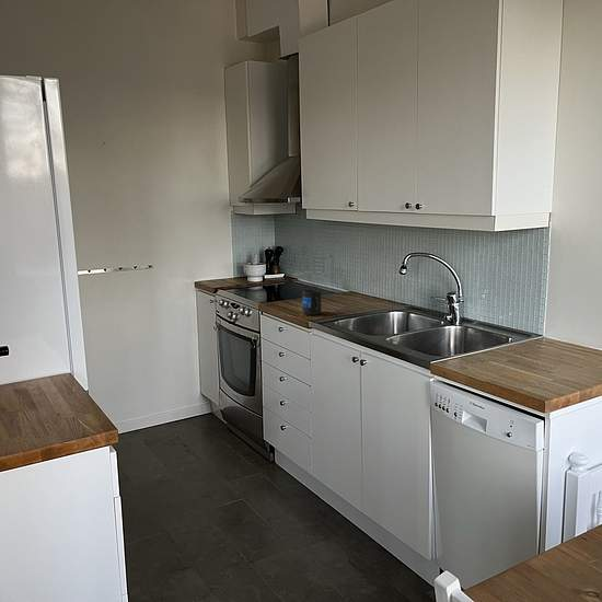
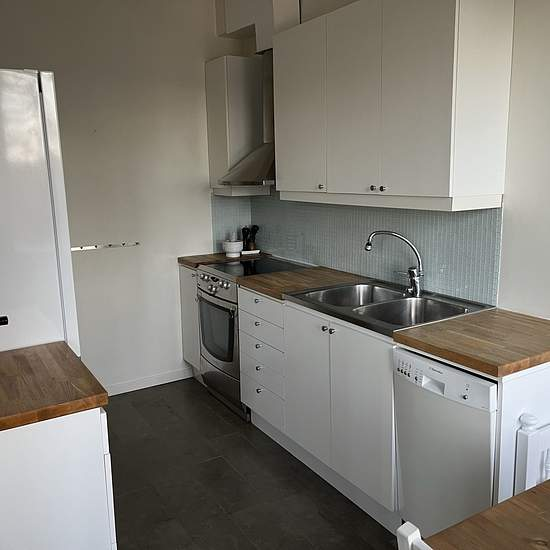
- mug (313, 302)
